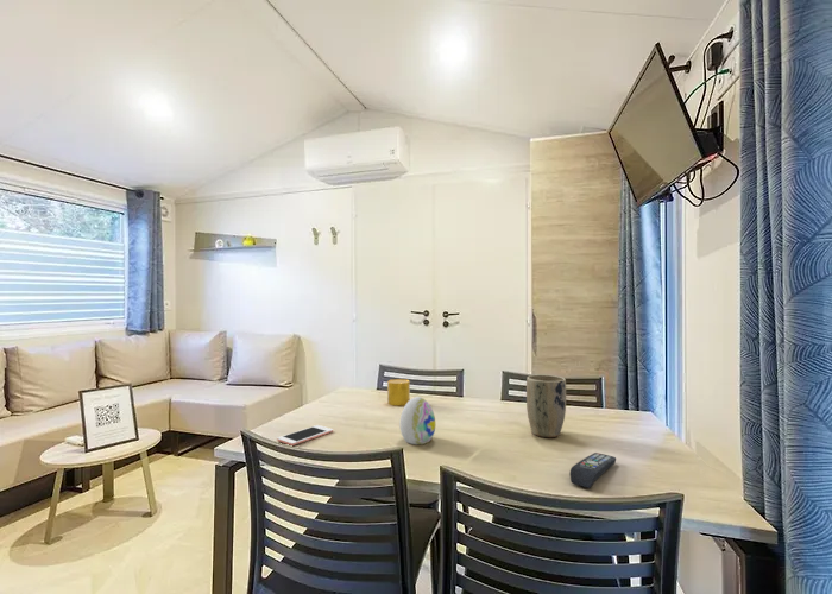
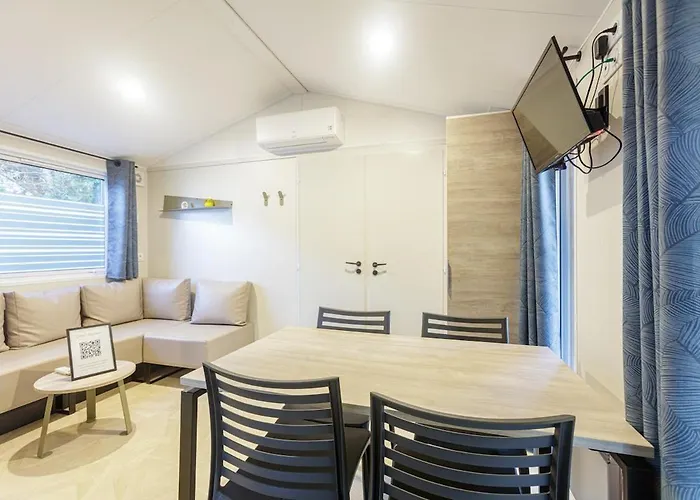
- remote control (593, 466)
- cell phone (305, 434)
- cup (398, 392)
- plant pot (546, 405)
- decorative egg (417, 418)
